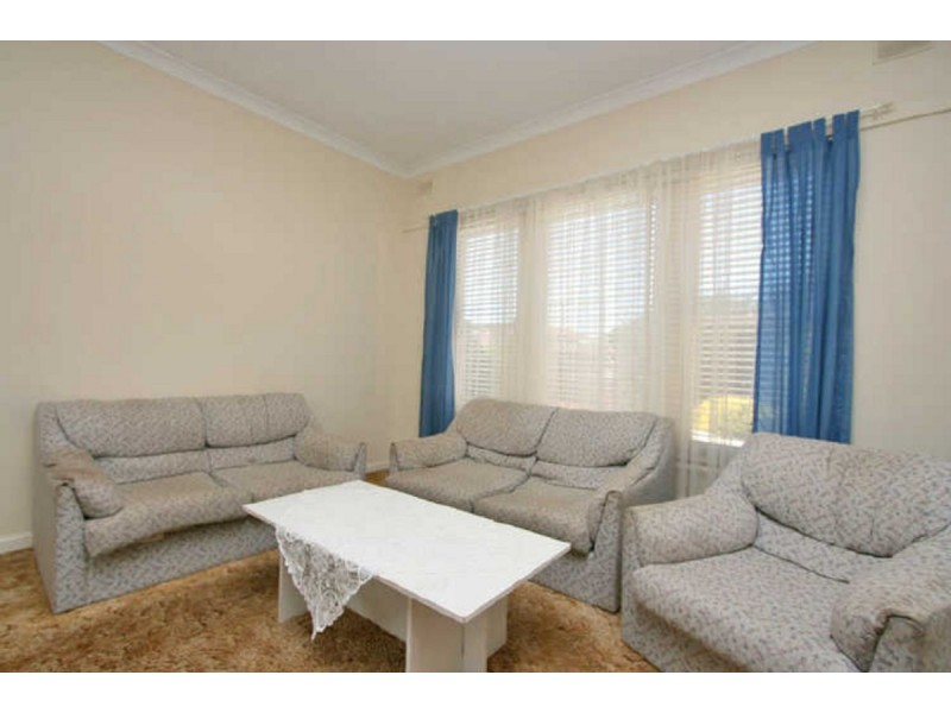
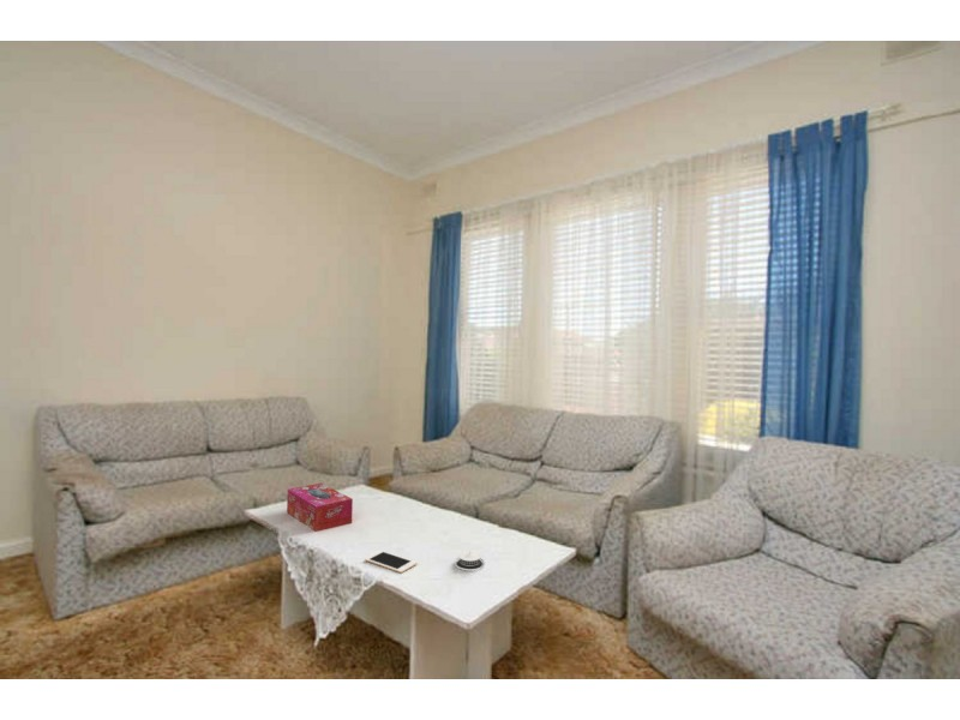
+ tissue box (318, 505)
+ cell phone (390, 560)
+ architectural model (469, 557)
